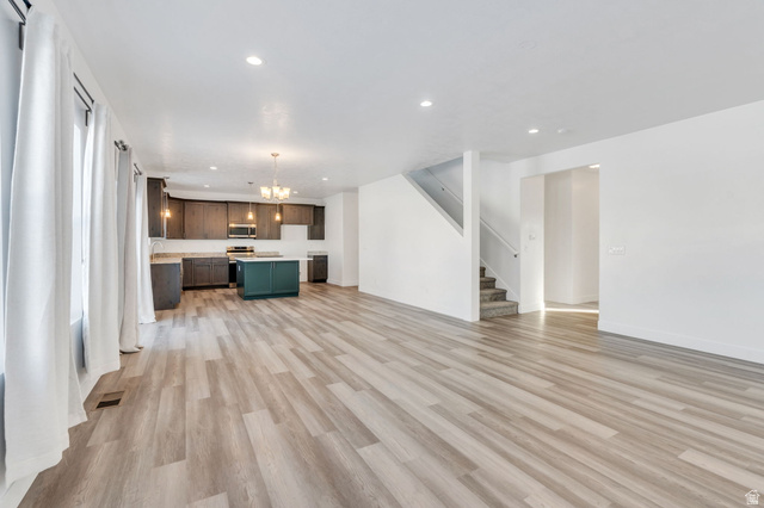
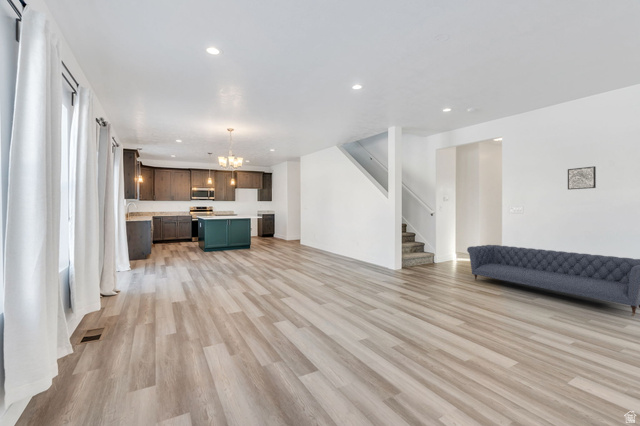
+ sofa (548, 272)
+ wall art (581, 178)
